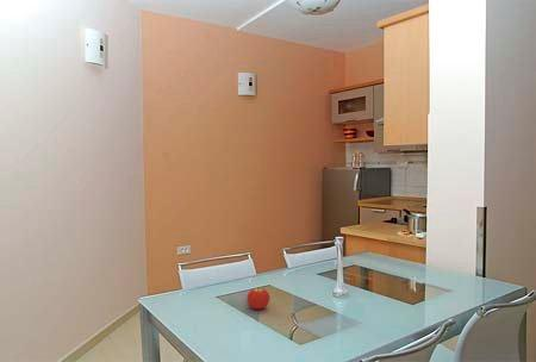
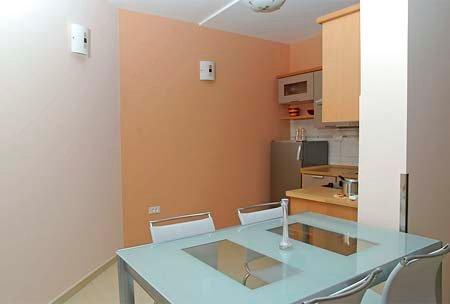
- fruit (257, 297)
